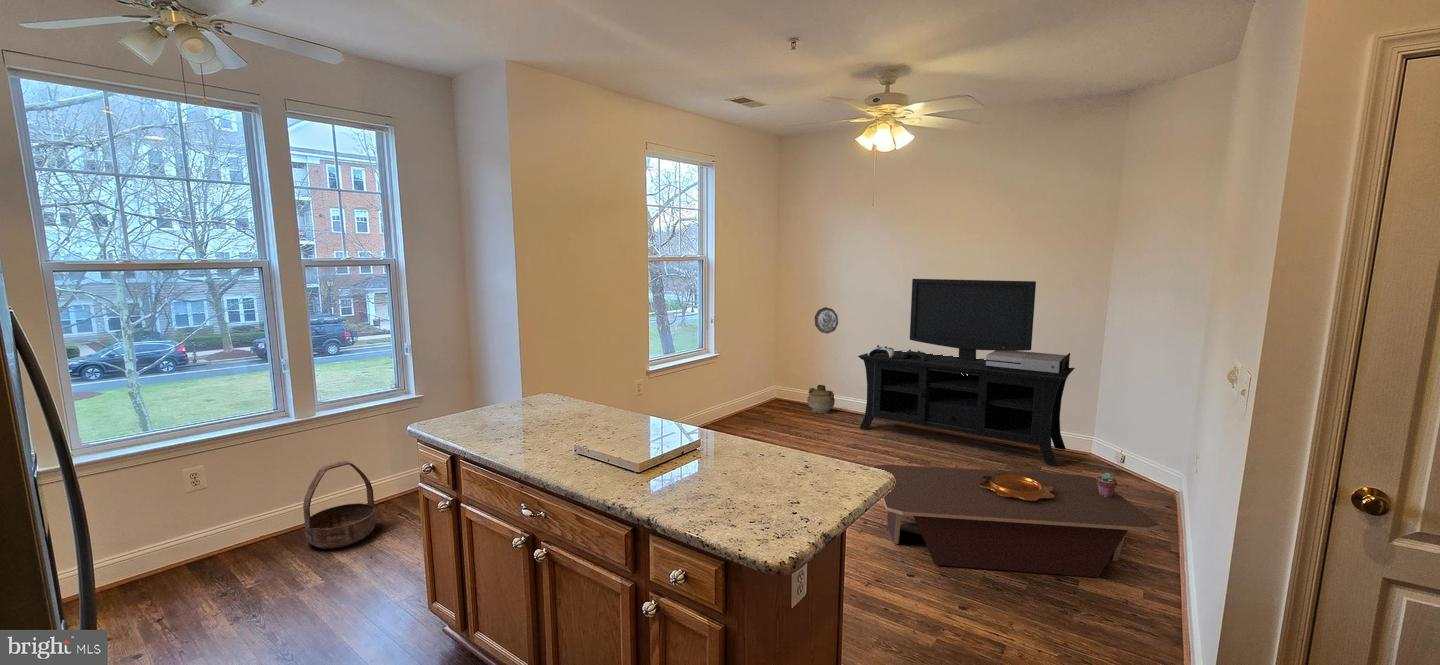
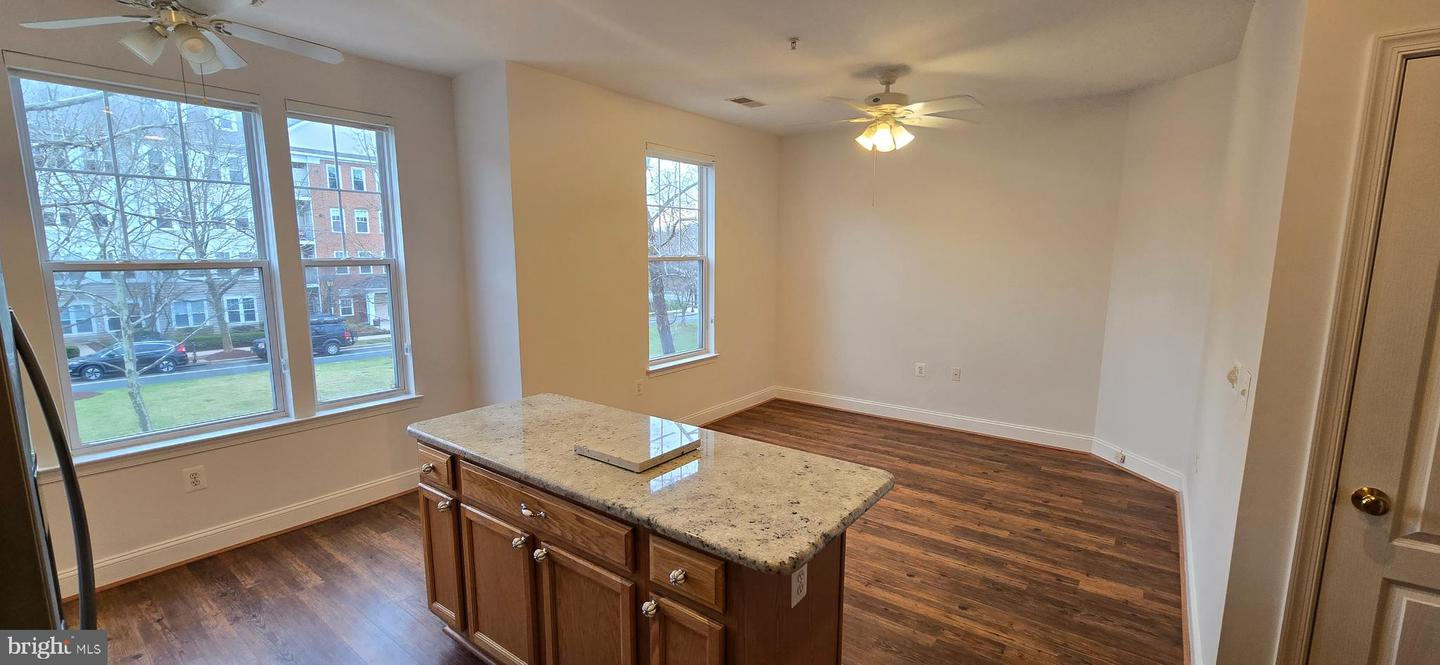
- decorative bowl (1016, 485)
- media console (960, 360)
- coffee table (997, 516)
- potted succulent (1106, 483)
- decorative plate (826, 320)
- ceramic jug (820, 398)
- basket (340, 505)
